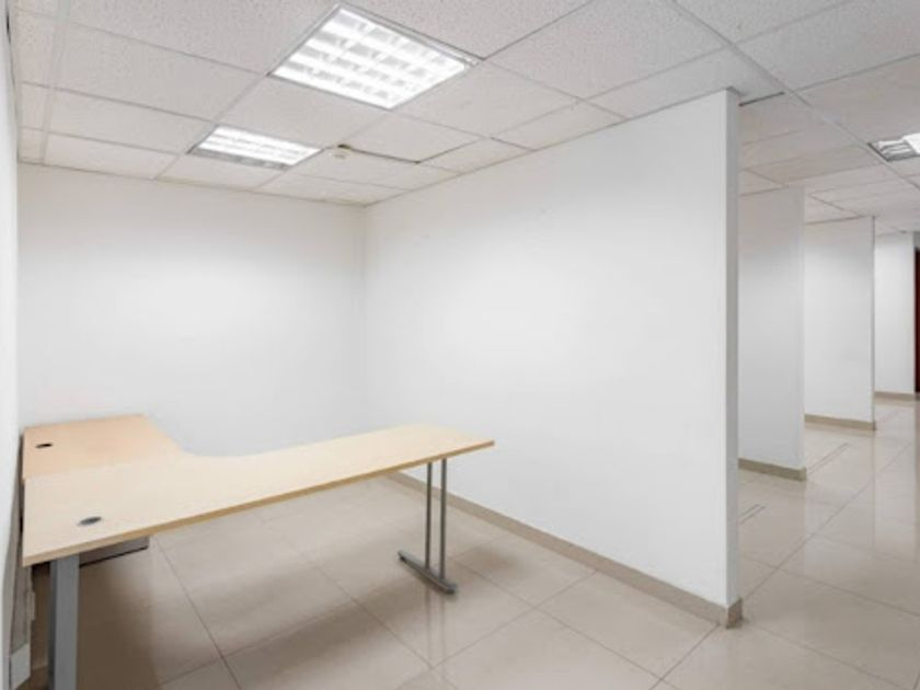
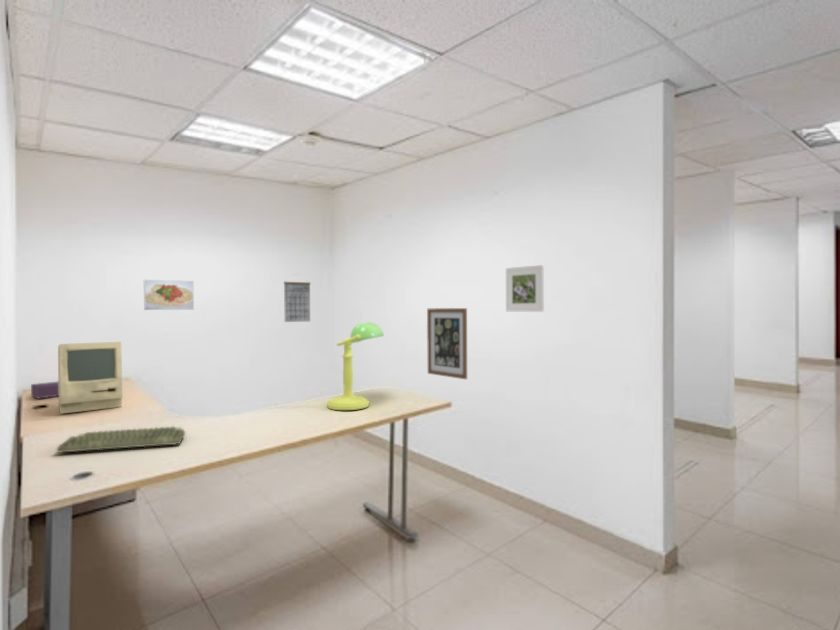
+ computer keyboard (126, 438)
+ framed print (169, 295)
+ calendar (297, 297)
+ desk lamp (351, 364)
+ wall art (446, 342)
+ tissue box (57, 388)
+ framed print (524, 289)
+ computer monitor (89, 374)
